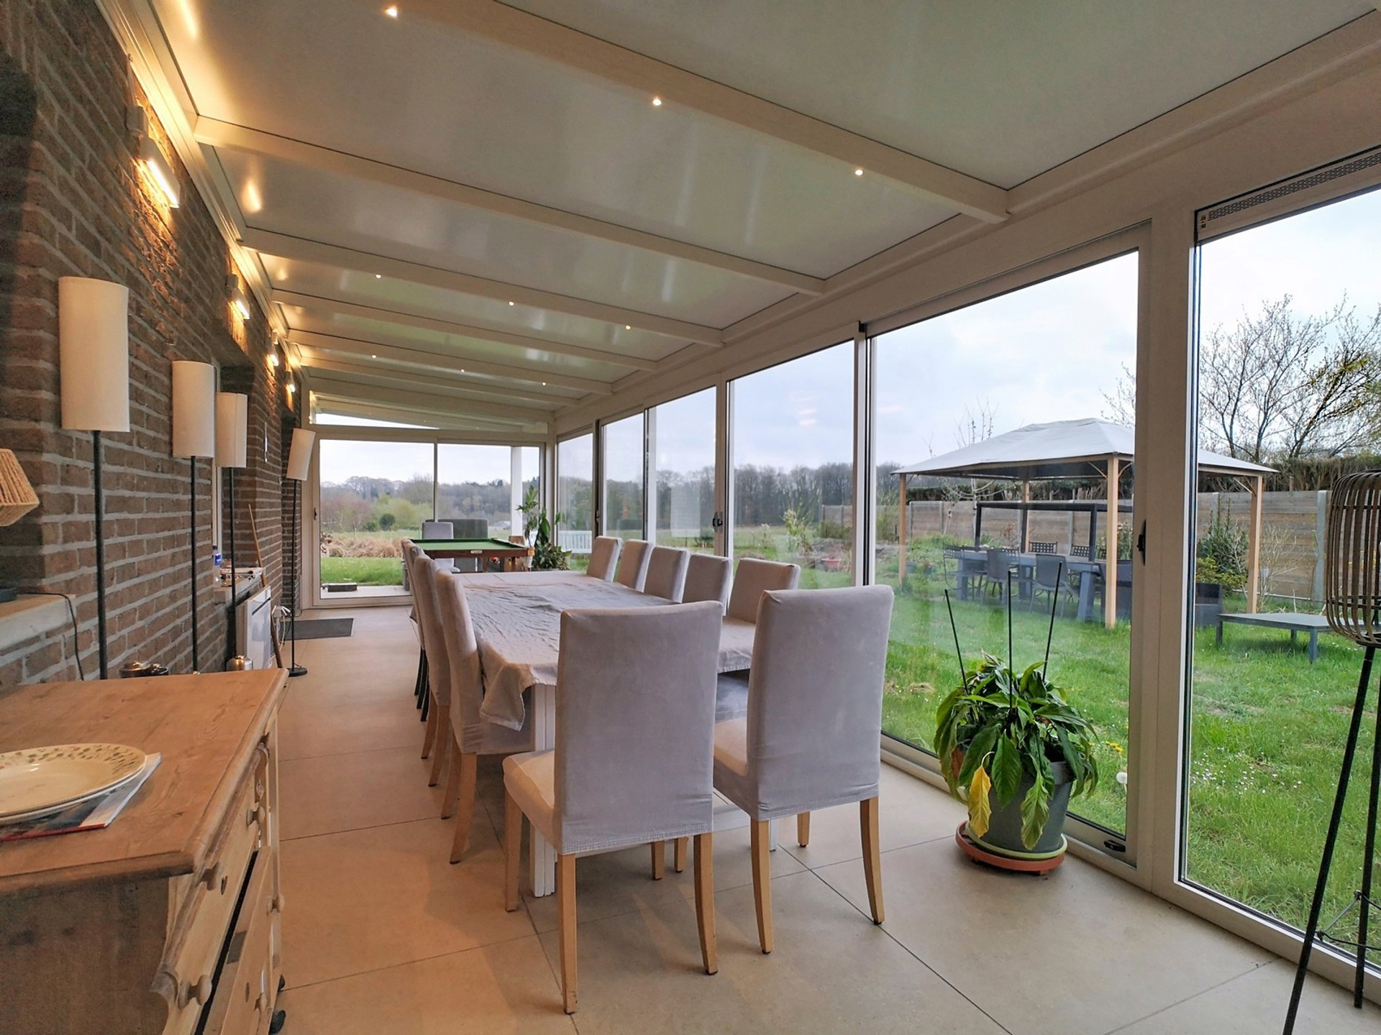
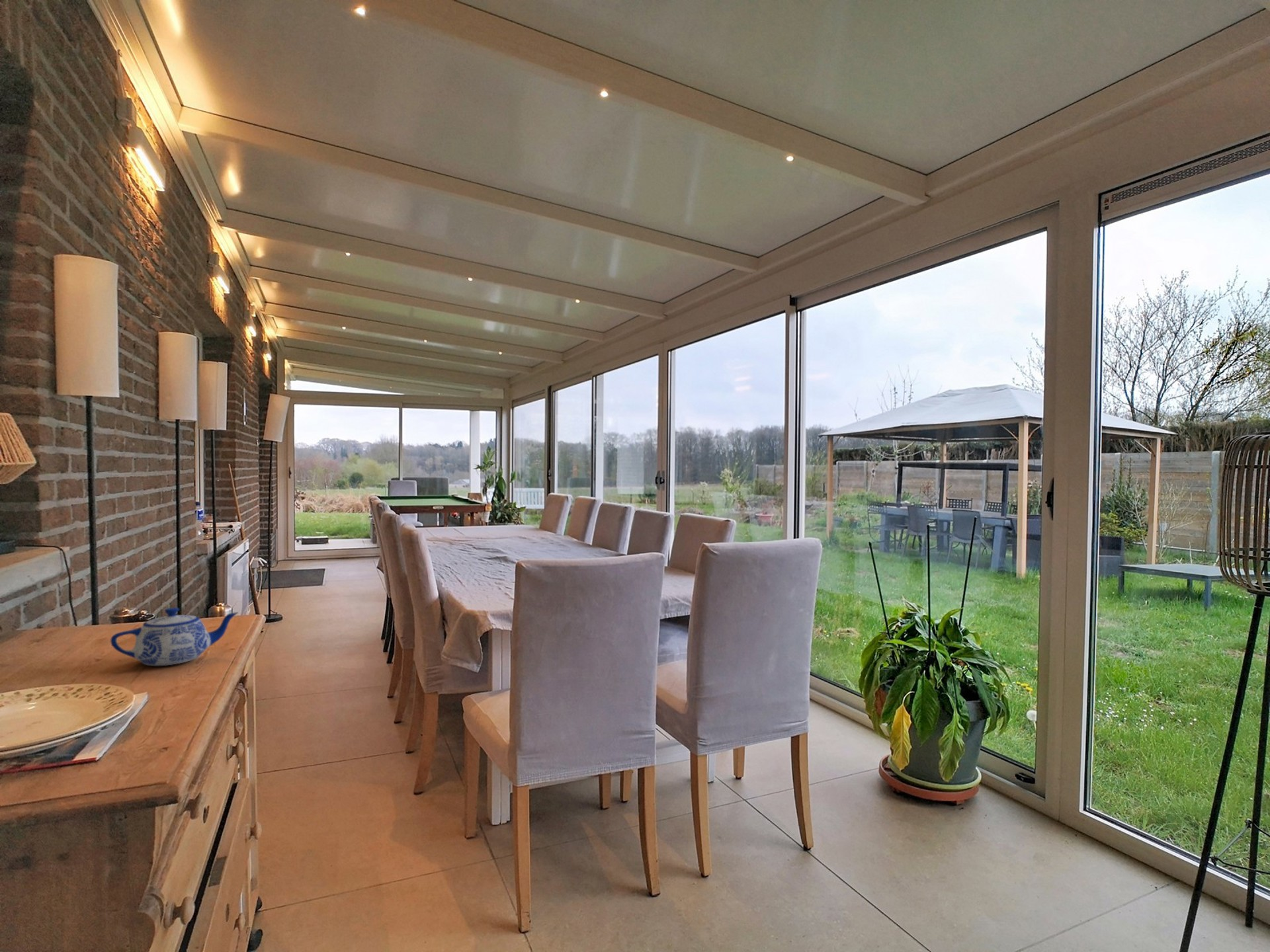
+ teapot (178, 633)
